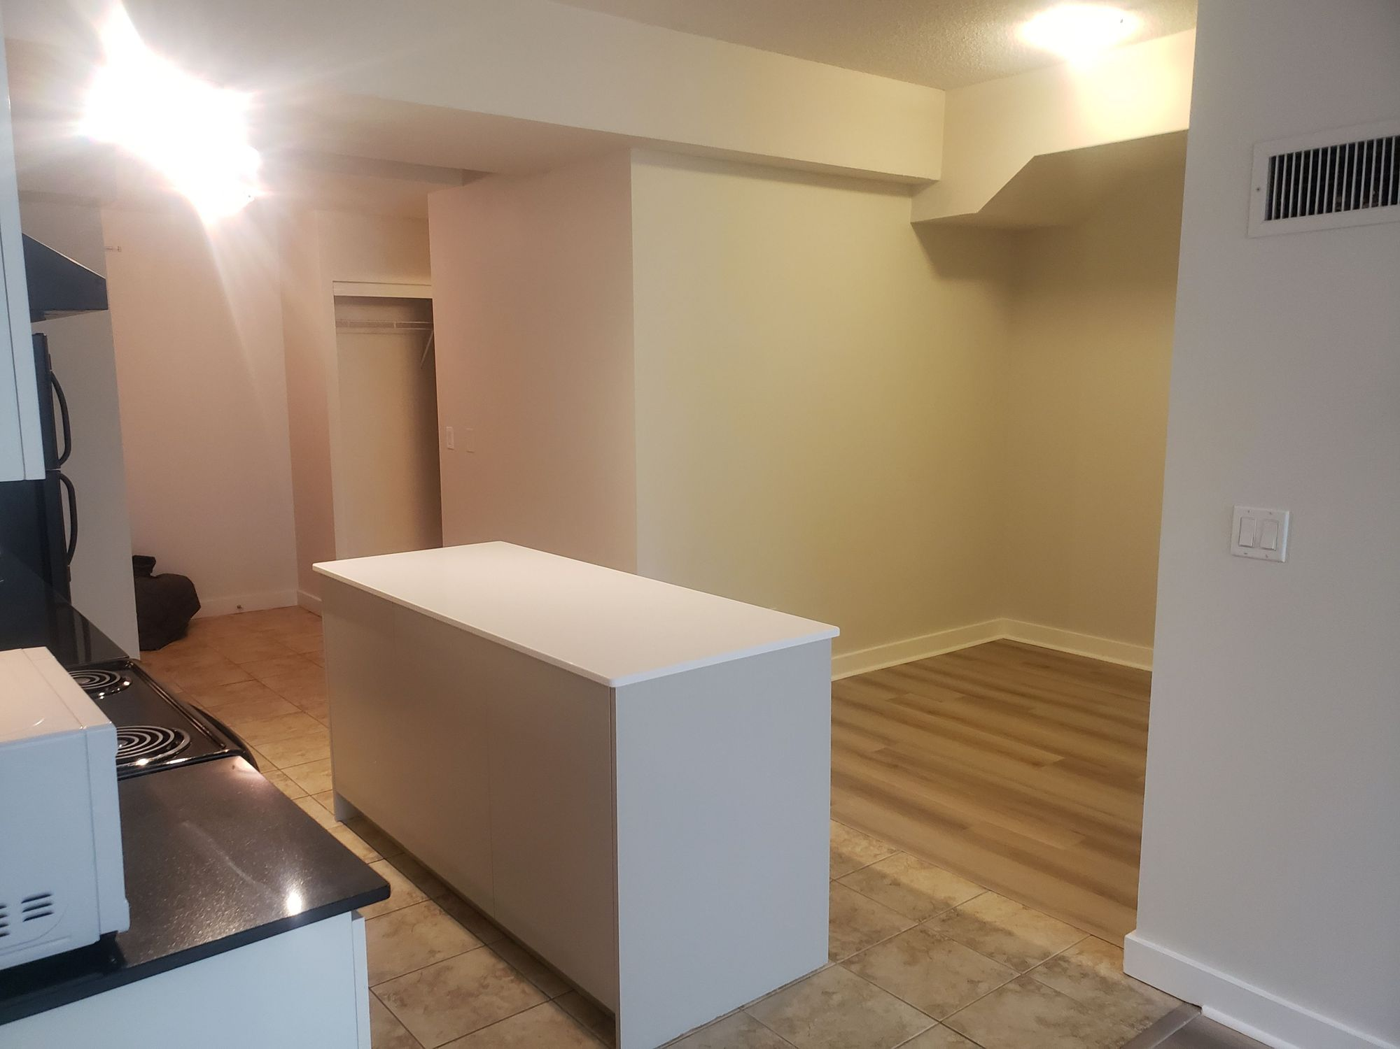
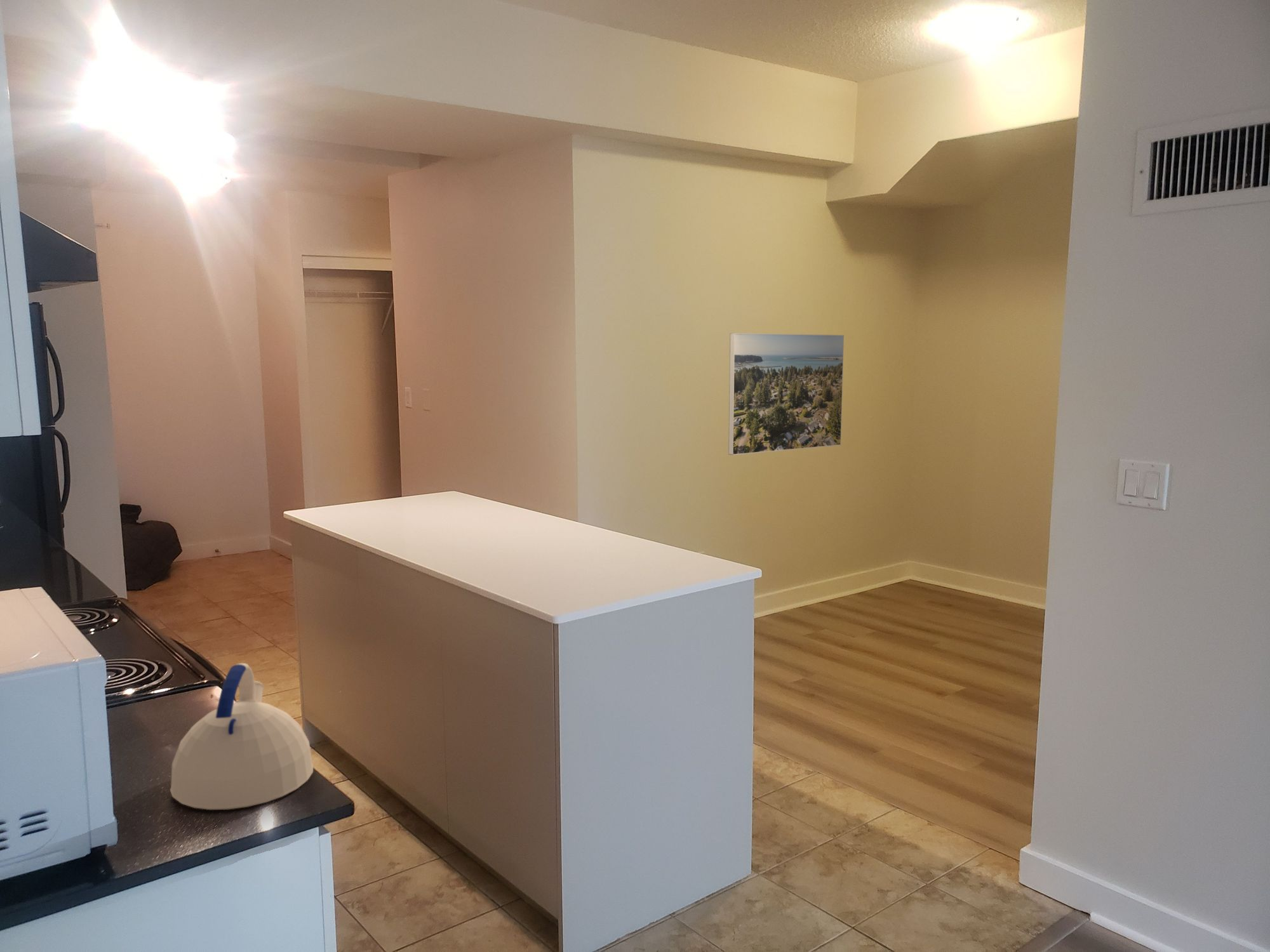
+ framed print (788, 392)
+ kettle (241, 722)
